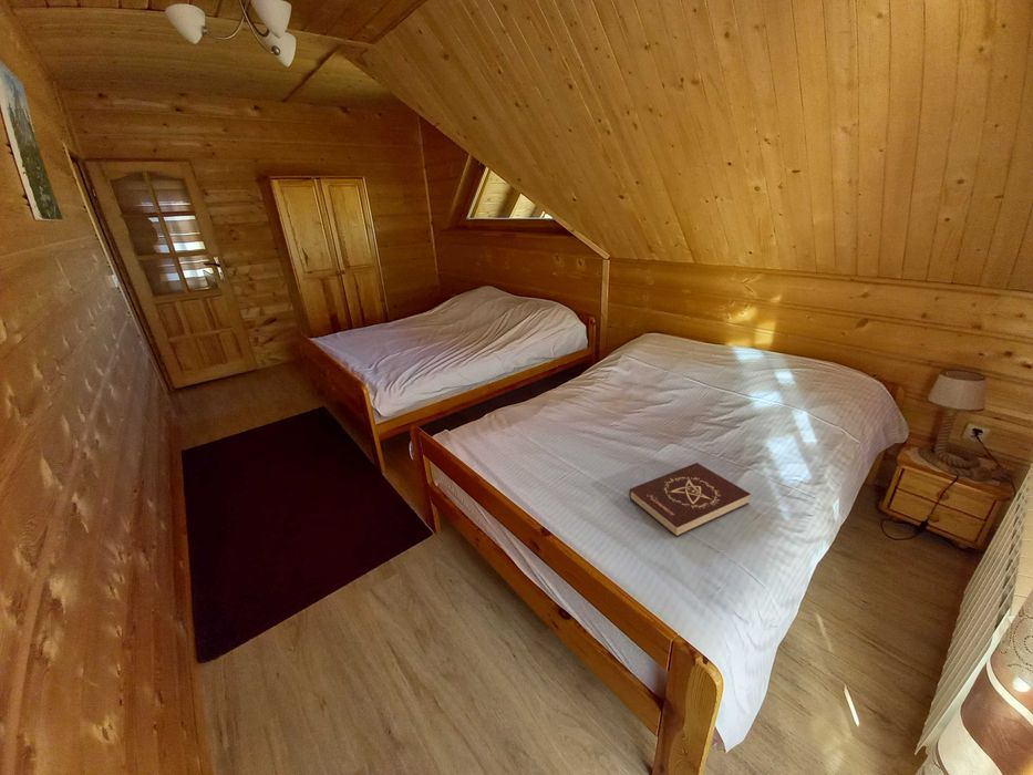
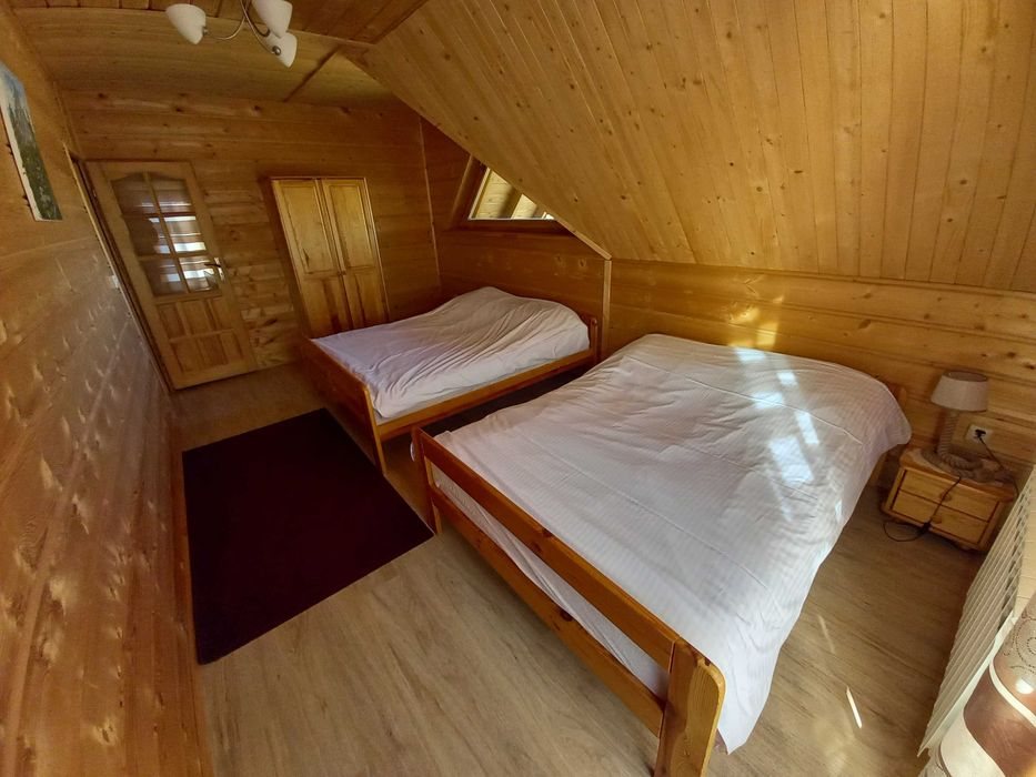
- book (686, 495)
